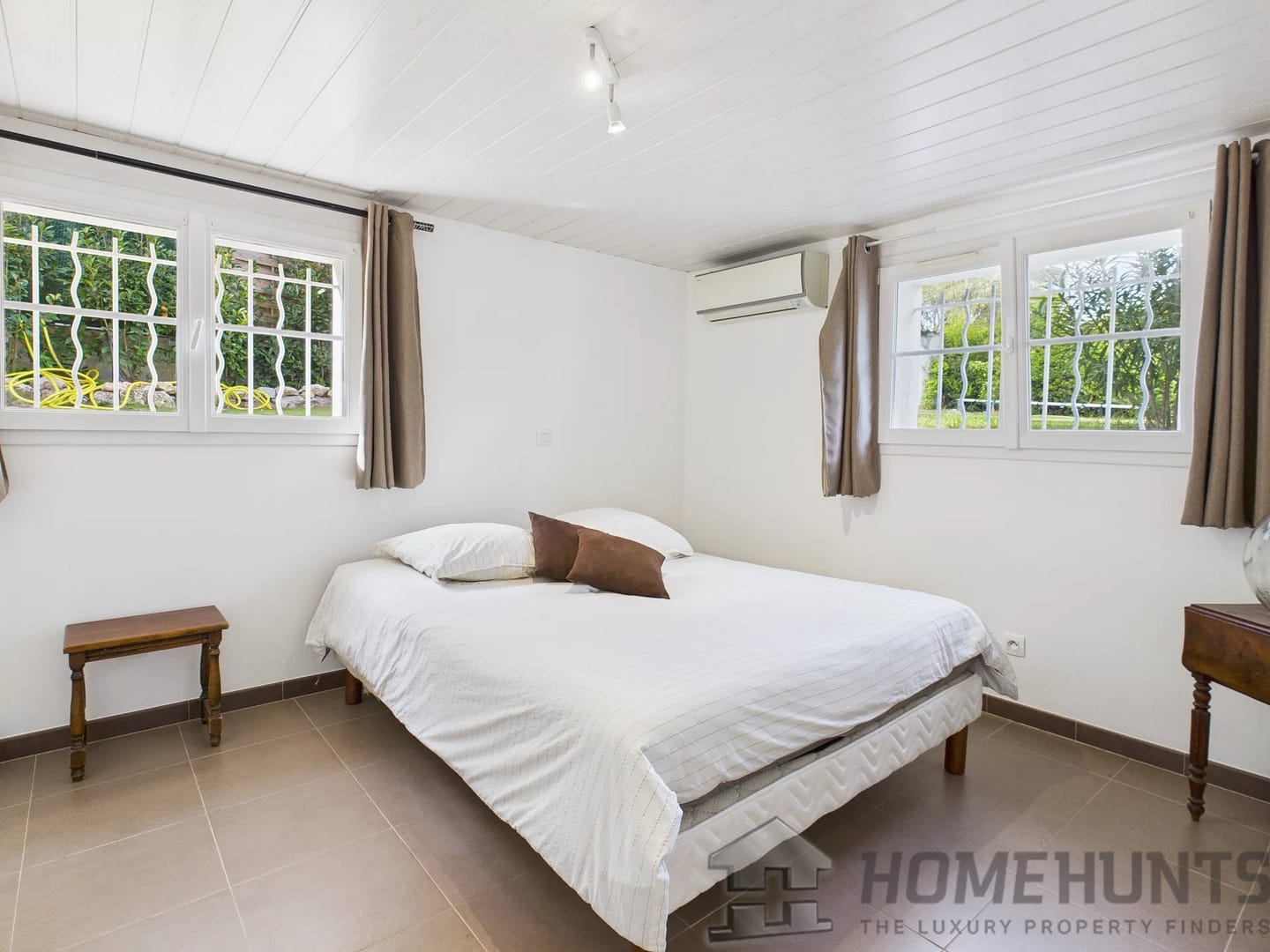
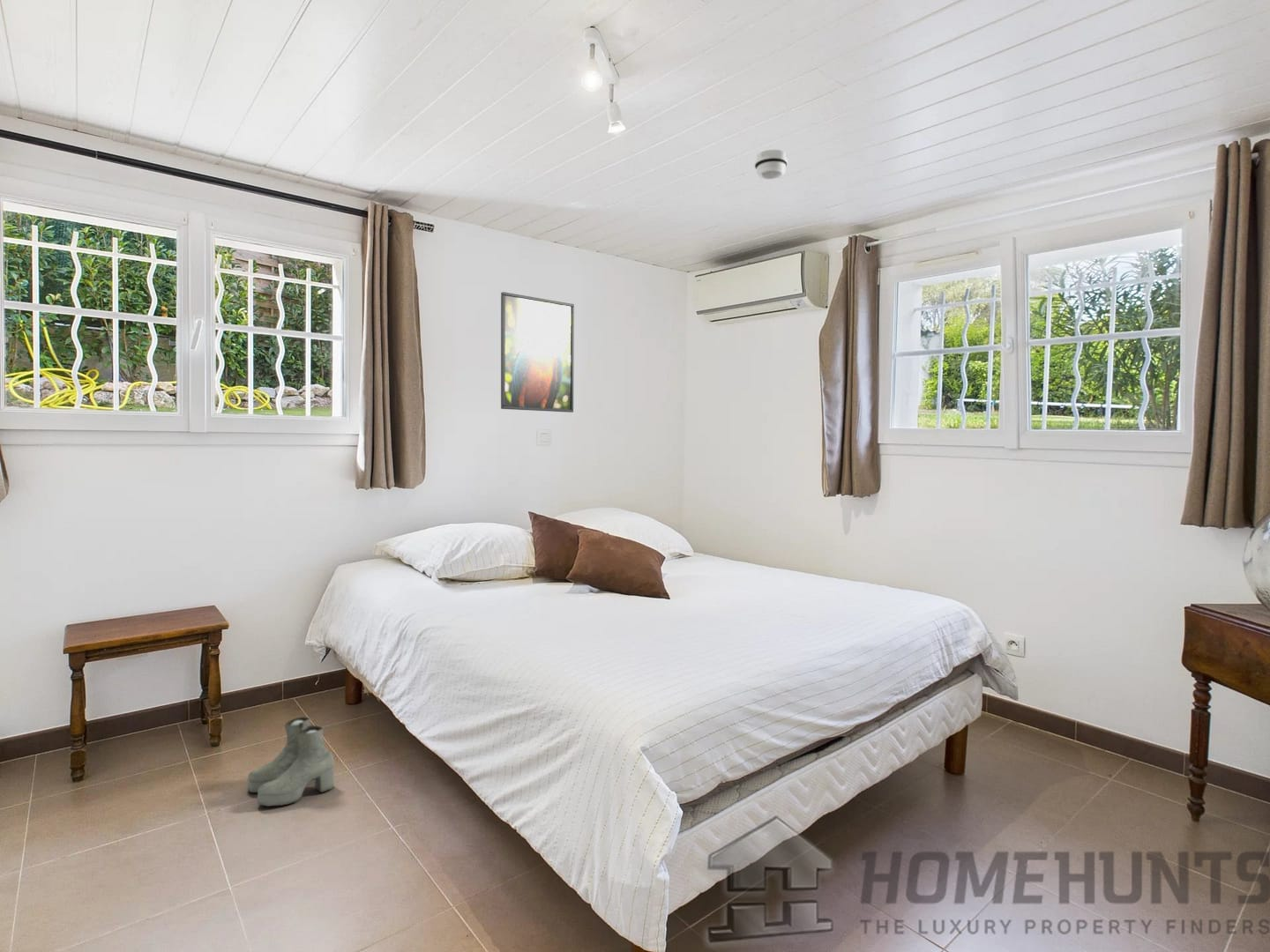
+ boots (291, 758)
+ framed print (538, 354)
+ smoke detector (771, 165)
